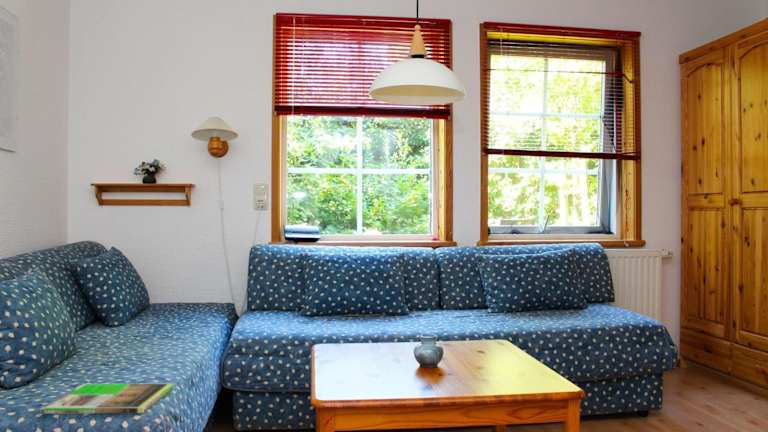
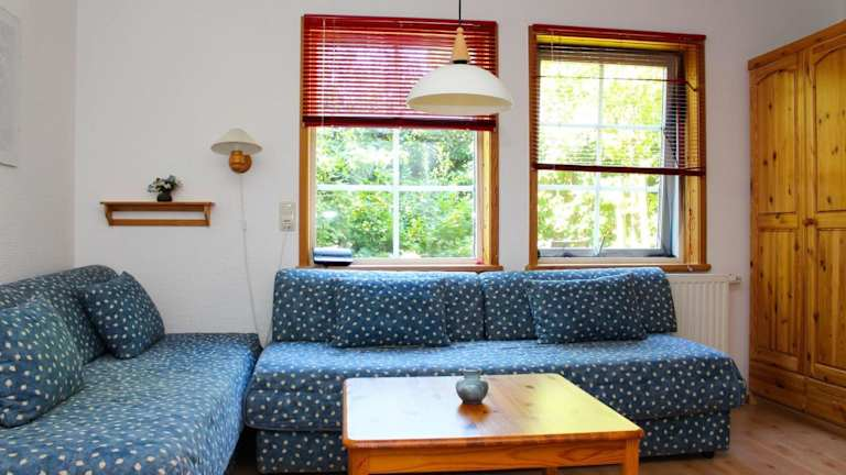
- magazine (111, 397)
